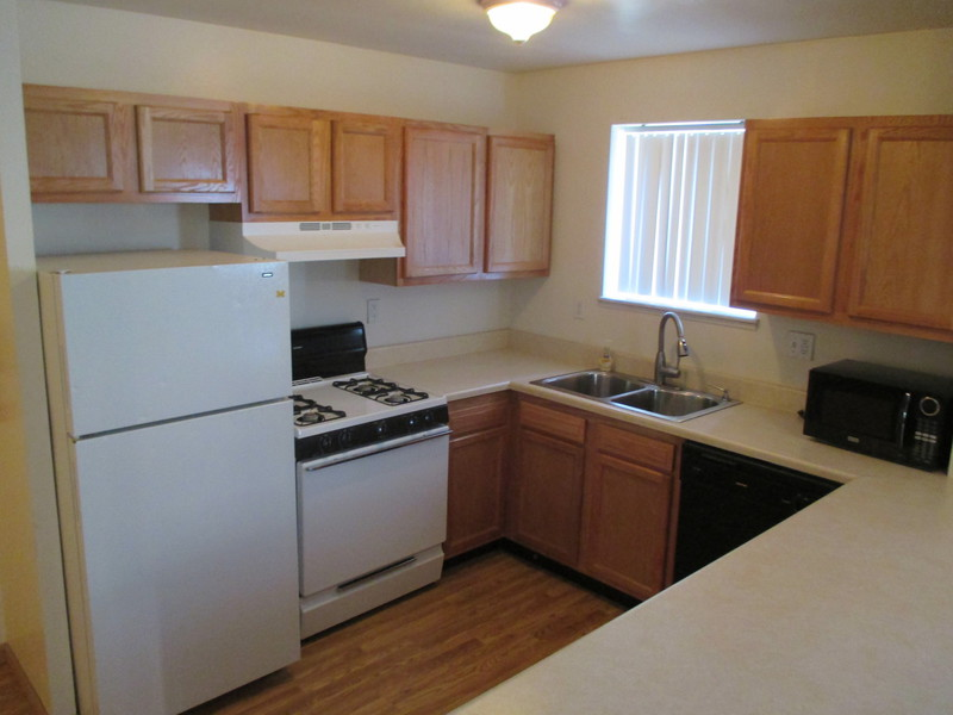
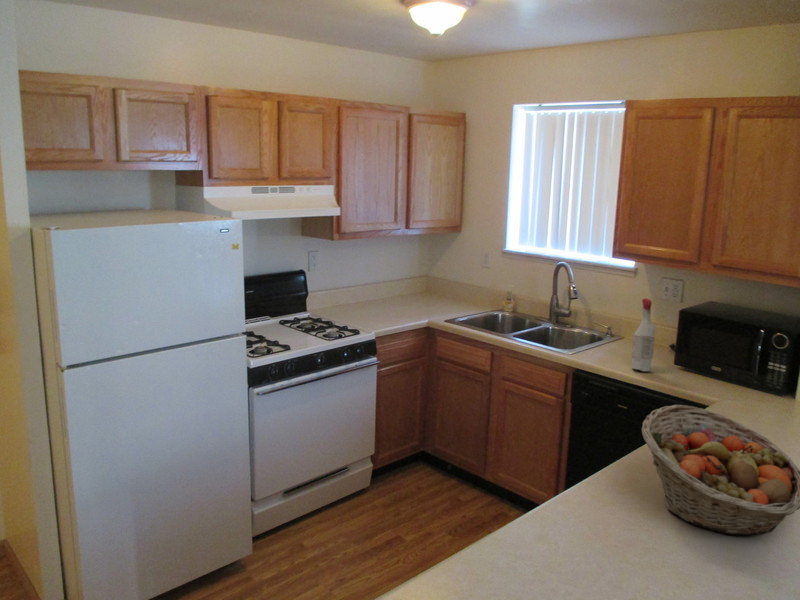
+ fruit basket (719, 466)
+ spray bottle (643, 334)
